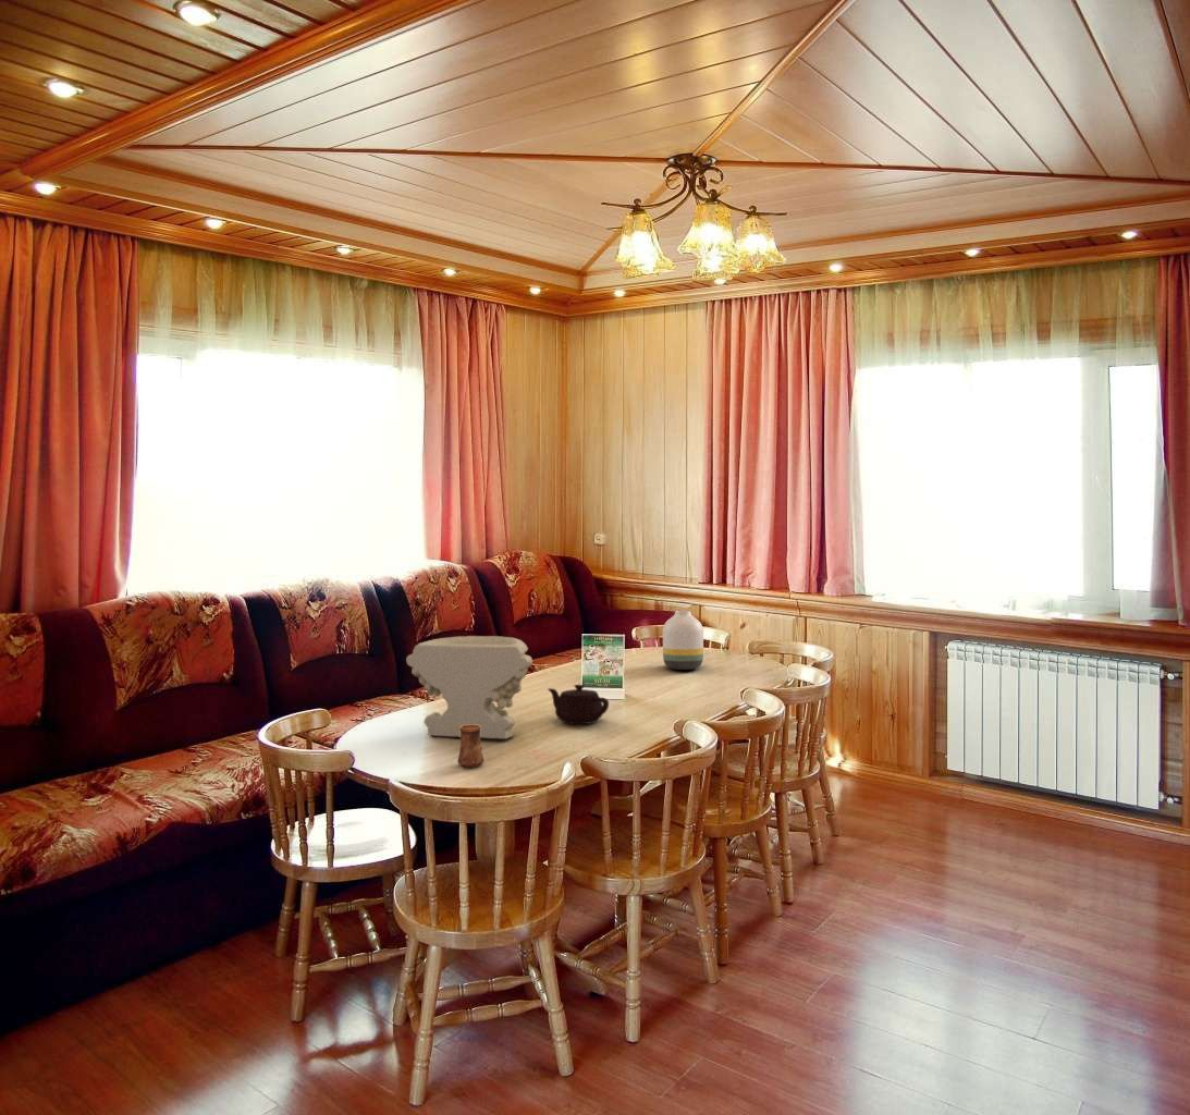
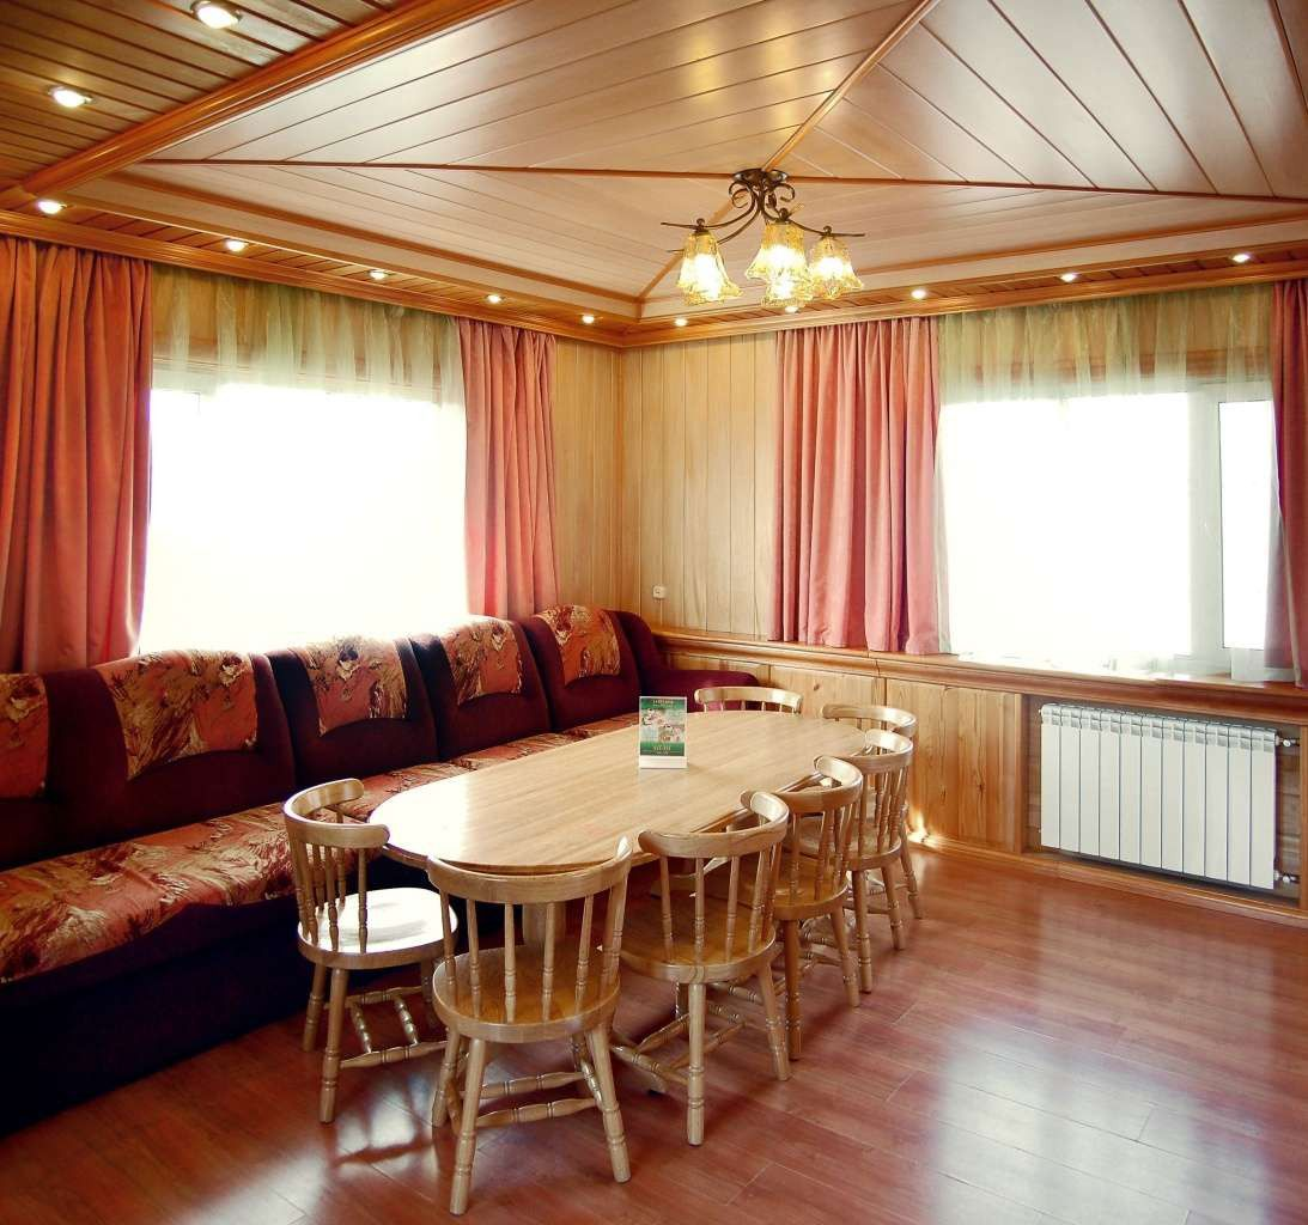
- teapot (577, 702)
- vase (683, 639)
- cup (470, 746)
- decorative bowl (480, 686)
